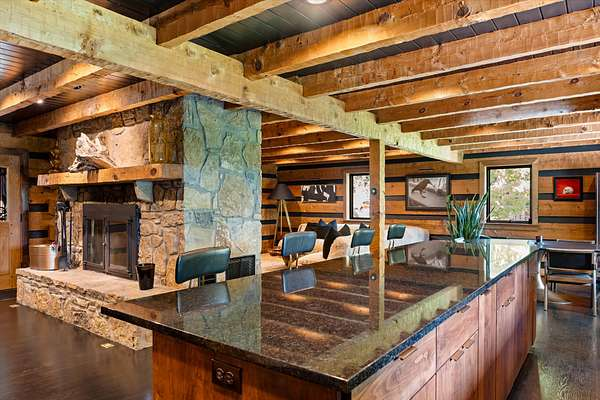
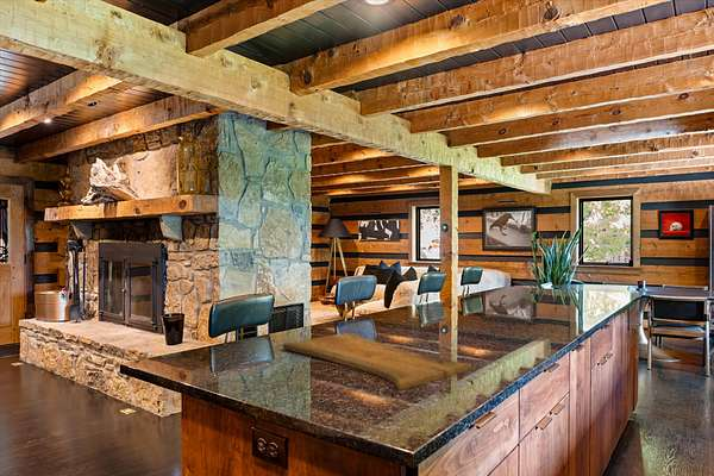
+ cutting board (369, 355)
